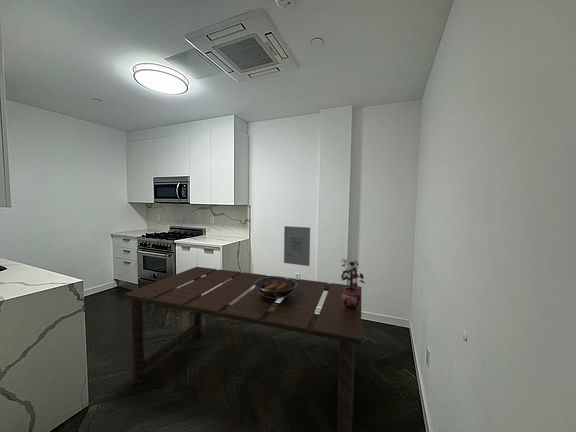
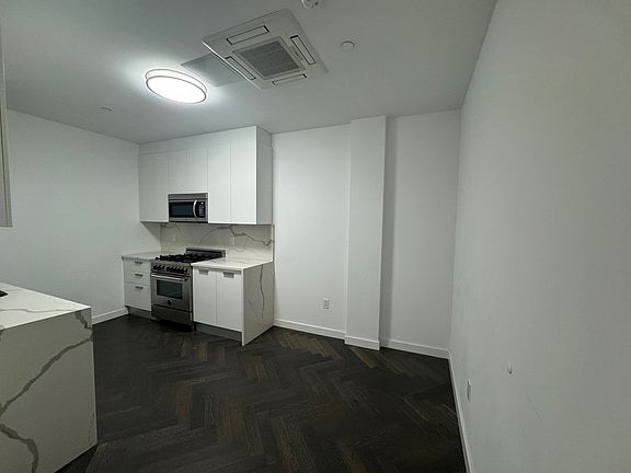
- wall art (296, 245)
- dining table (250, 322)
- fruit bowl (275, 287)
- potted plant (352, 282)
